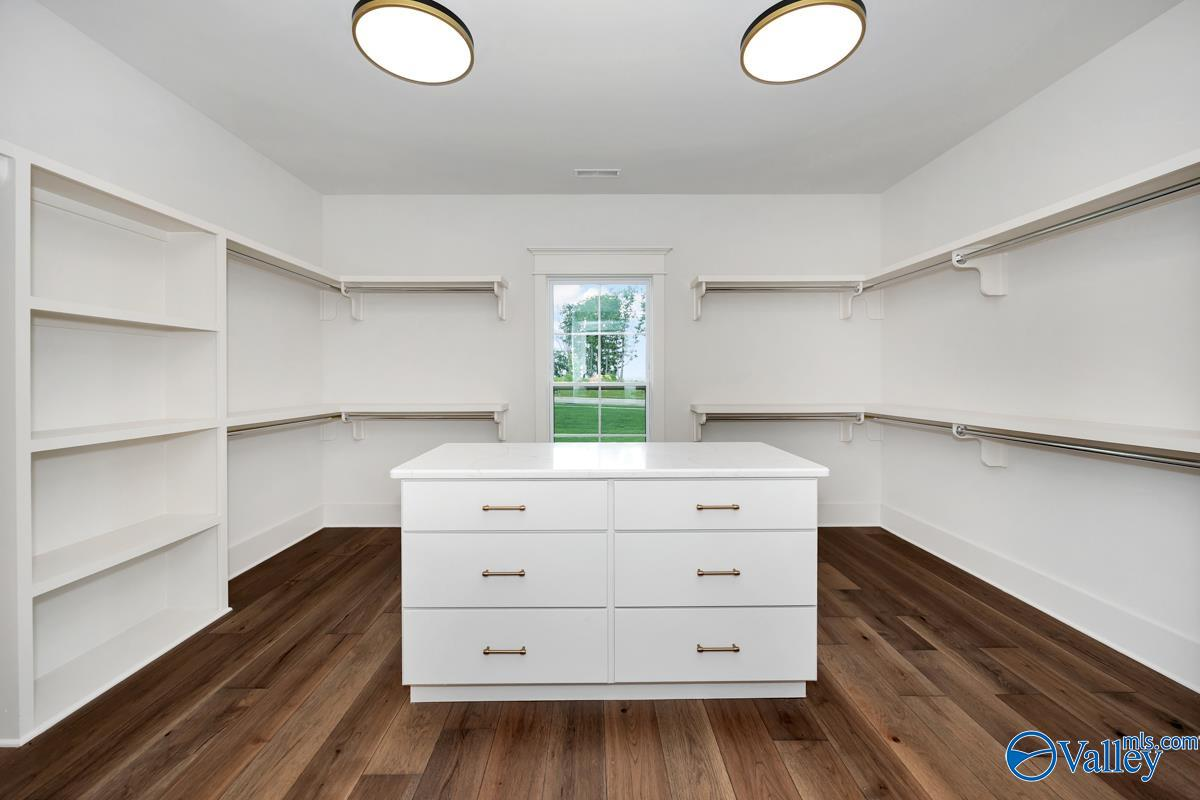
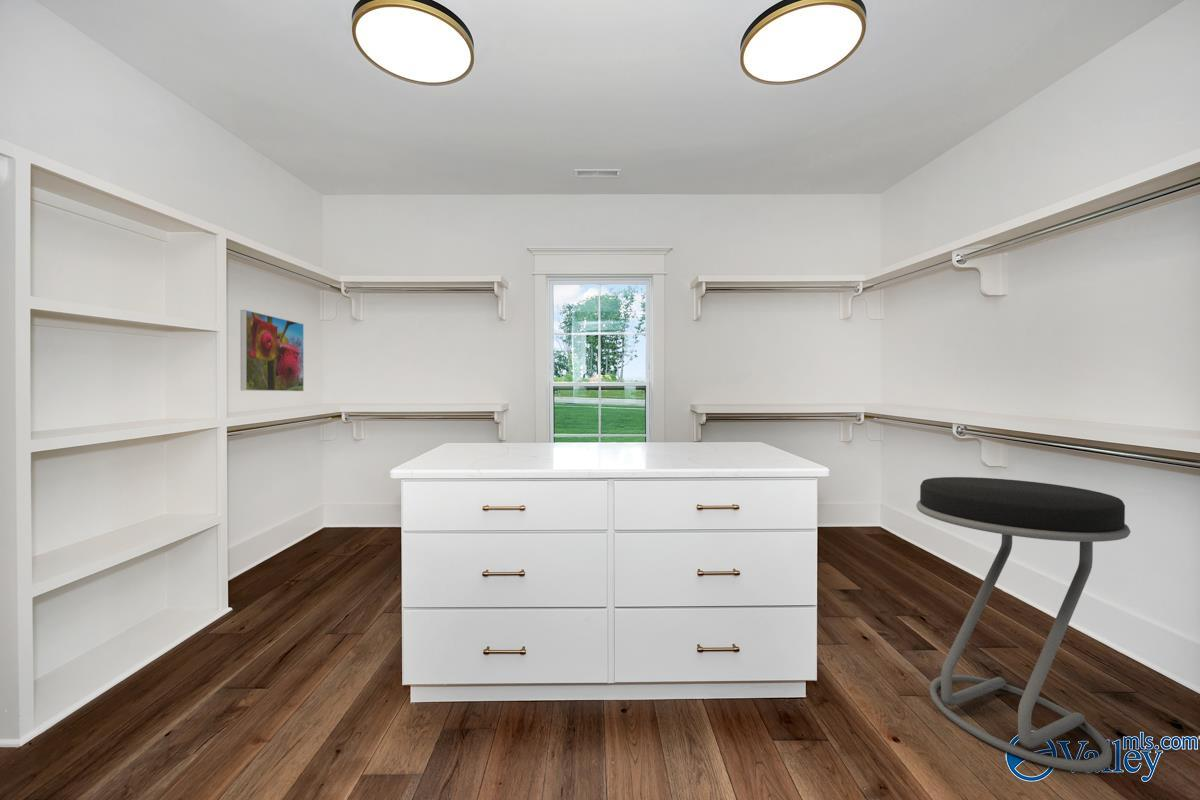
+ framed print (274, 354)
+ stool (989, 595)
